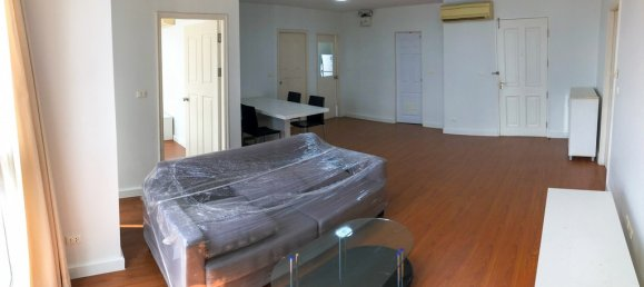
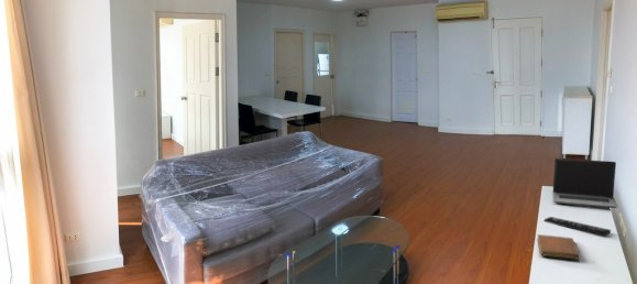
+ remote control (575, 225)
+ notebook (557, 245)
+ laptop computer (584, 182)
